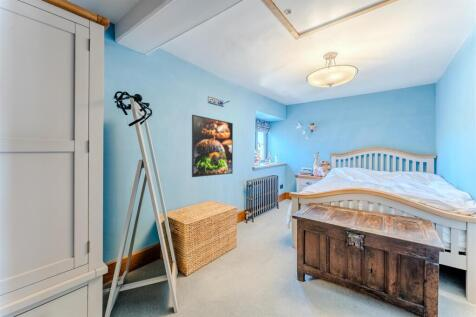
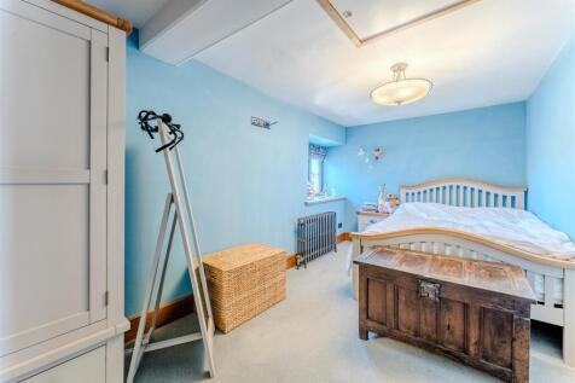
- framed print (214, 147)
